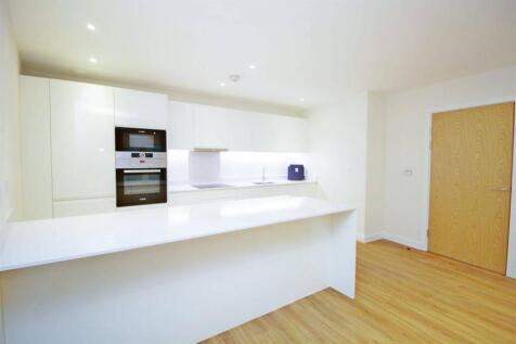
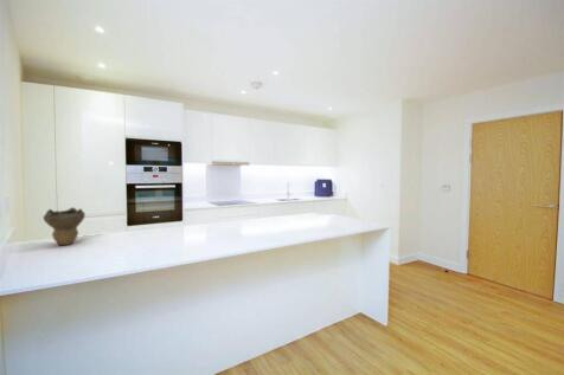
+ decorative bowl (65, 226)
